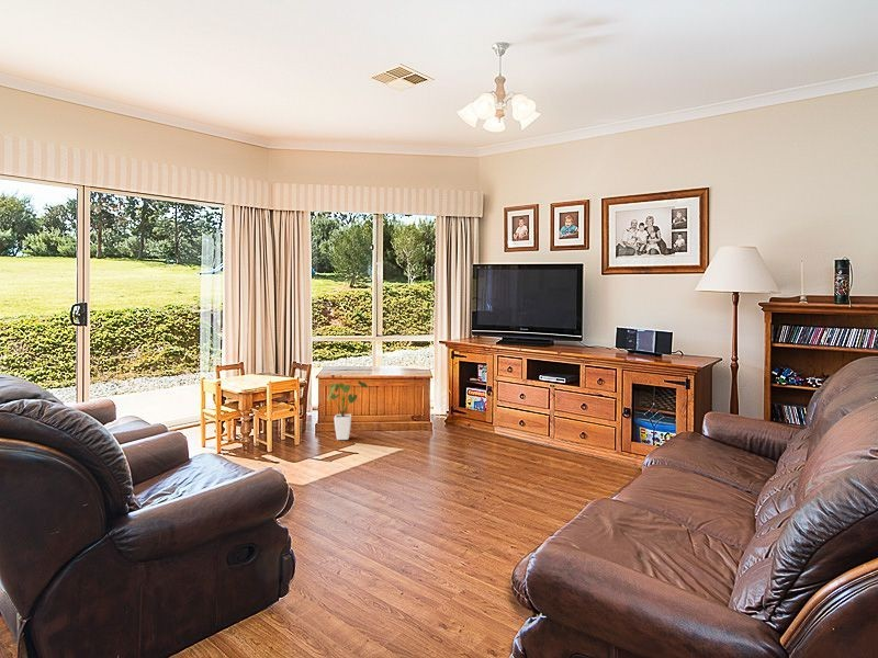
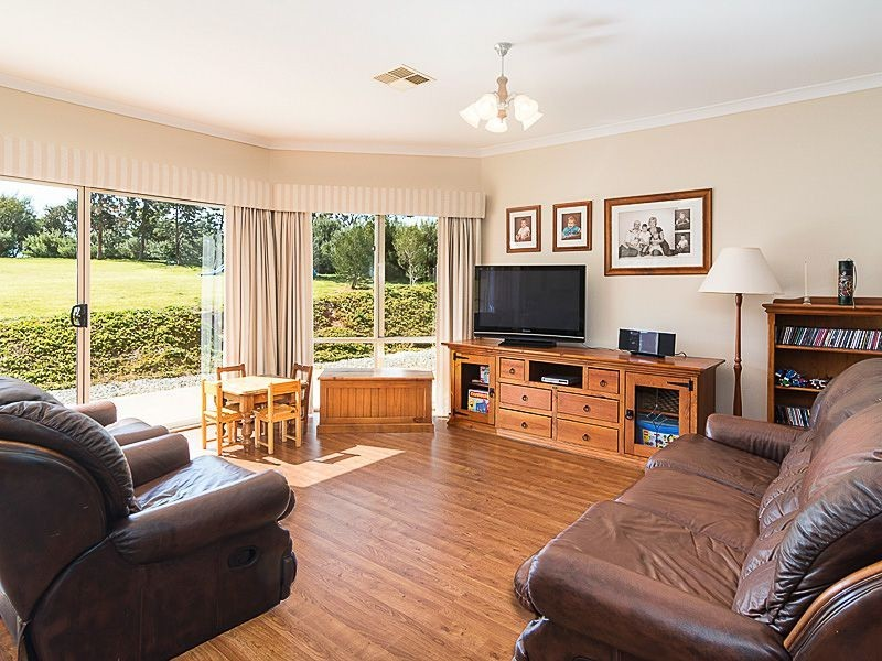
- house plant (346, 408)
